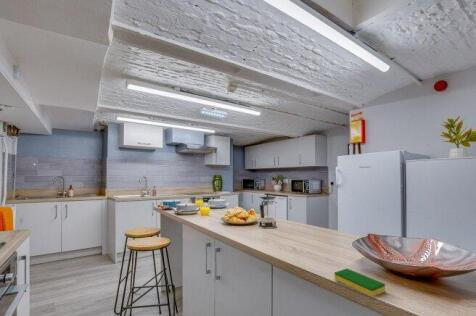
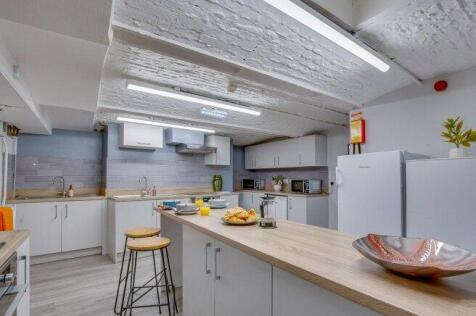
- dish sponge (358, 281)
